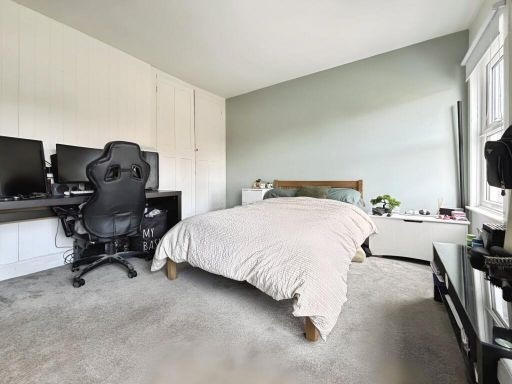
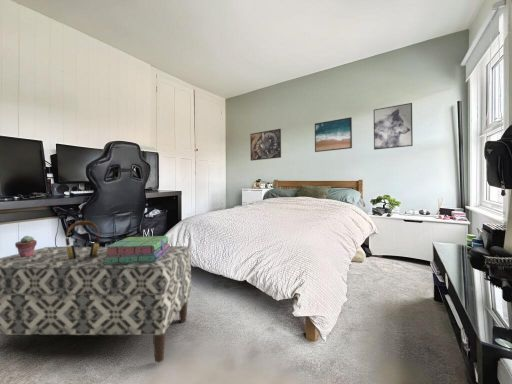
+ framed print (332, 135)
+ potted succulent (26, 245)
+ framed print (265, 145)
+ headphones (92, 243)
+ stack of books (140, 248)
+ bench (94, 296)
+ wall art (392, 127)
